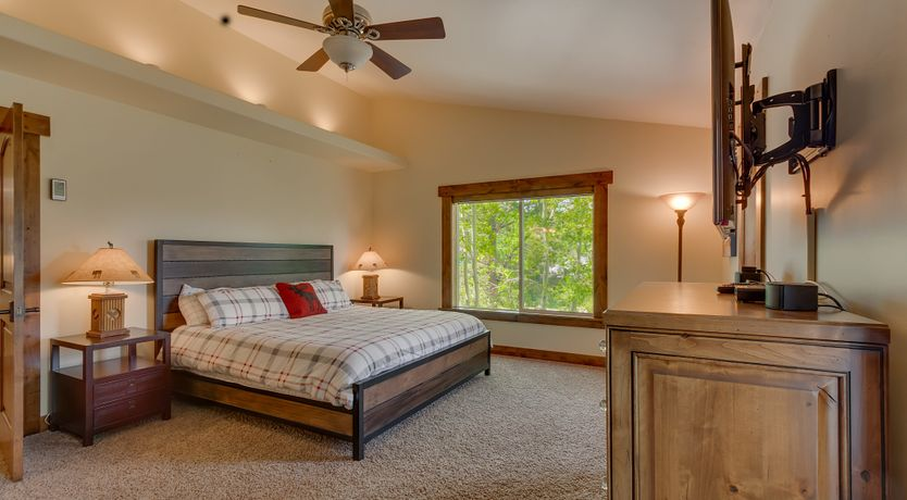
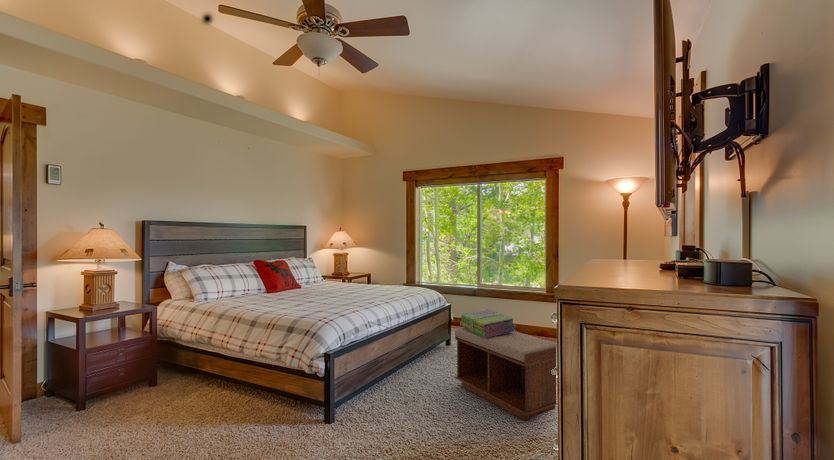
+ stack of books (487, 323)
+ bench (504, 365)
